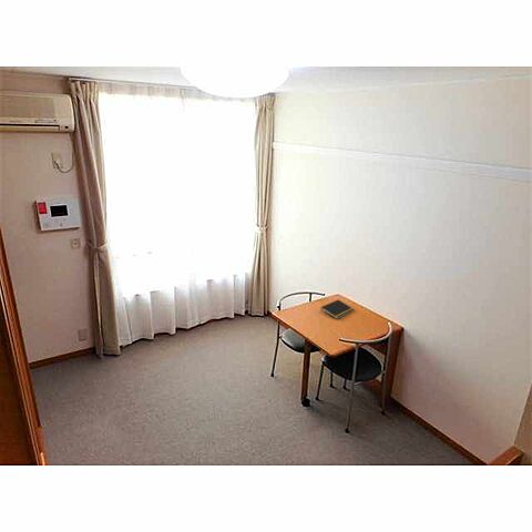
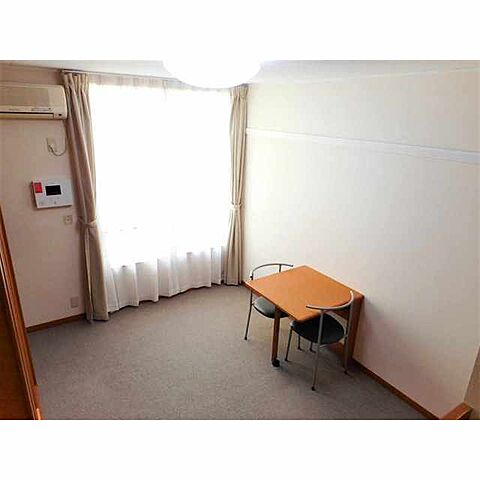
- notepad (337, 308)
